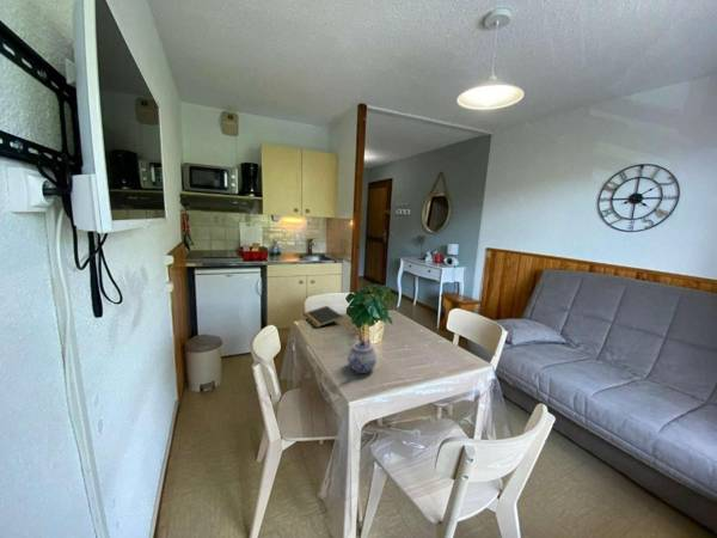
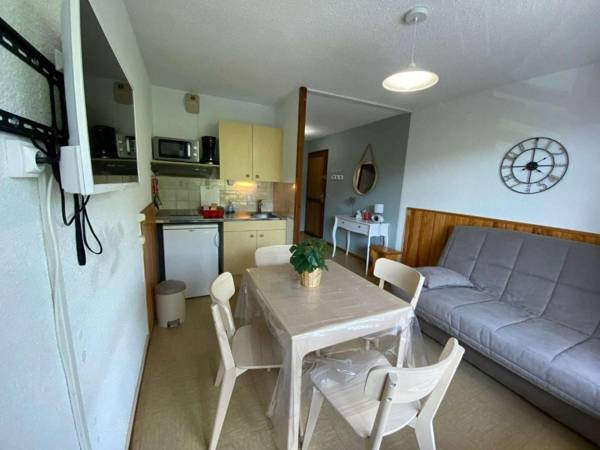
- teapot (362, 354)
- notepad (321, 316)
